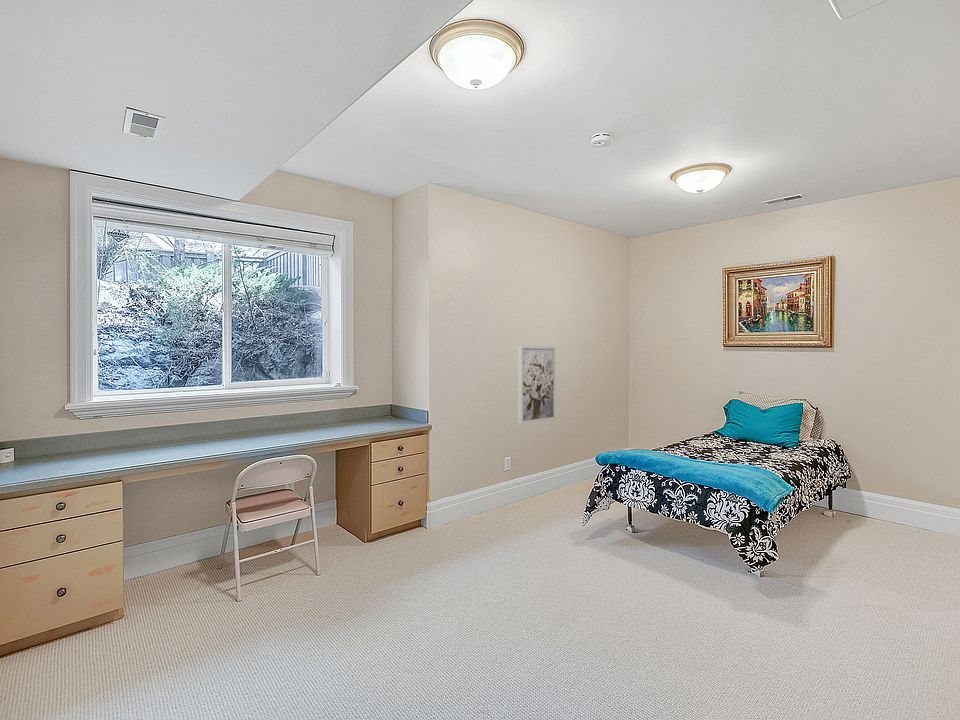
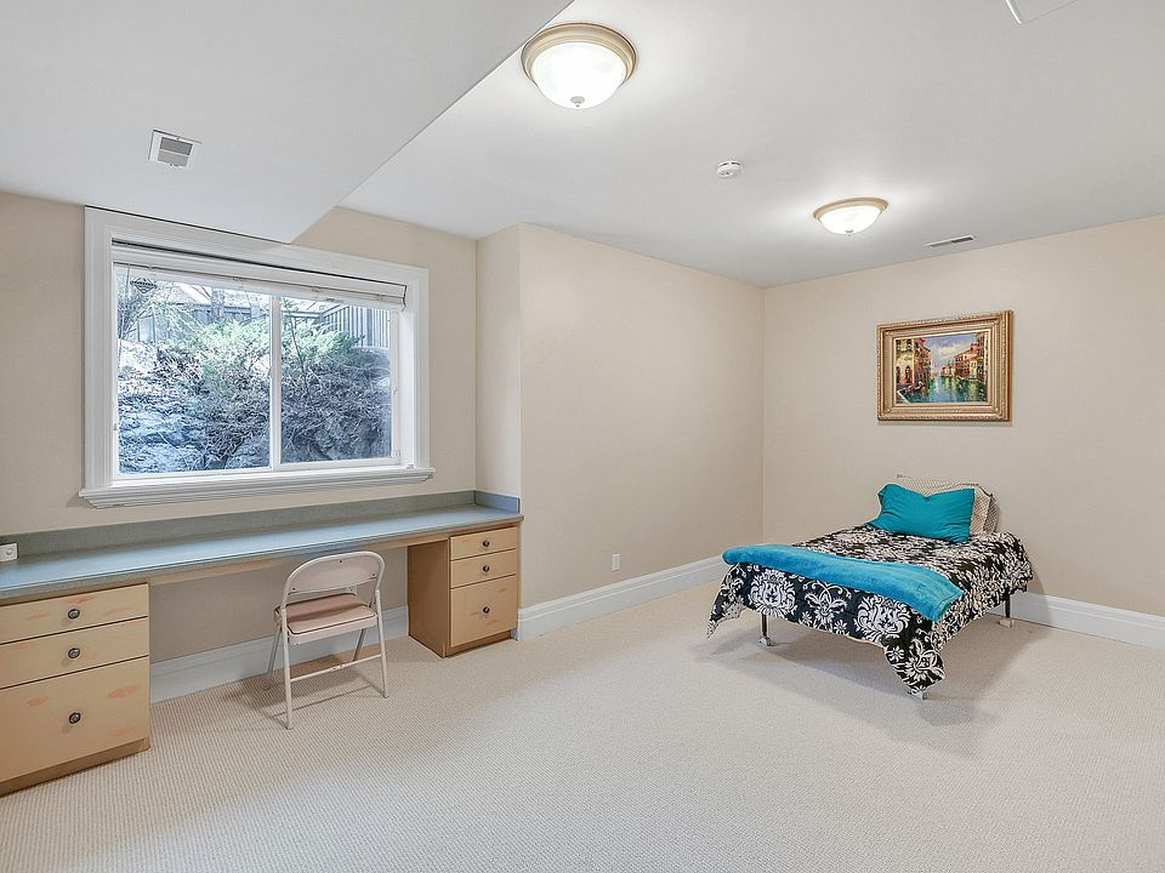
- wall art (537, 383)
